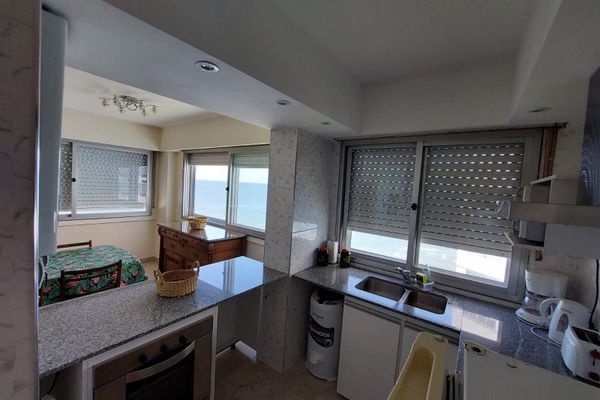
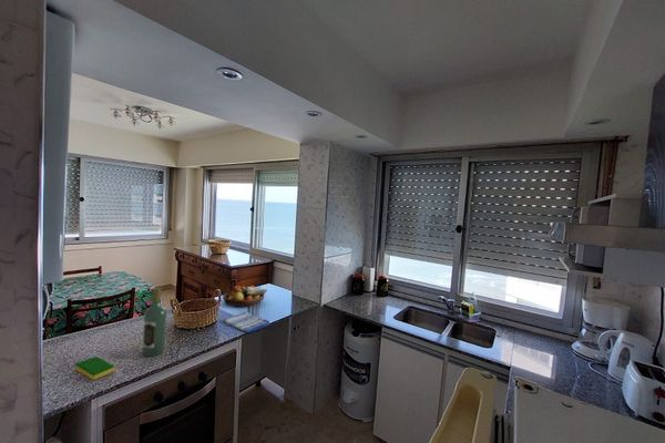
+ wine bottle (154, 320)
+ dish sponge (94, 367)
+ dish towel (246, 321)
+ fruit bowl (244, 292)
